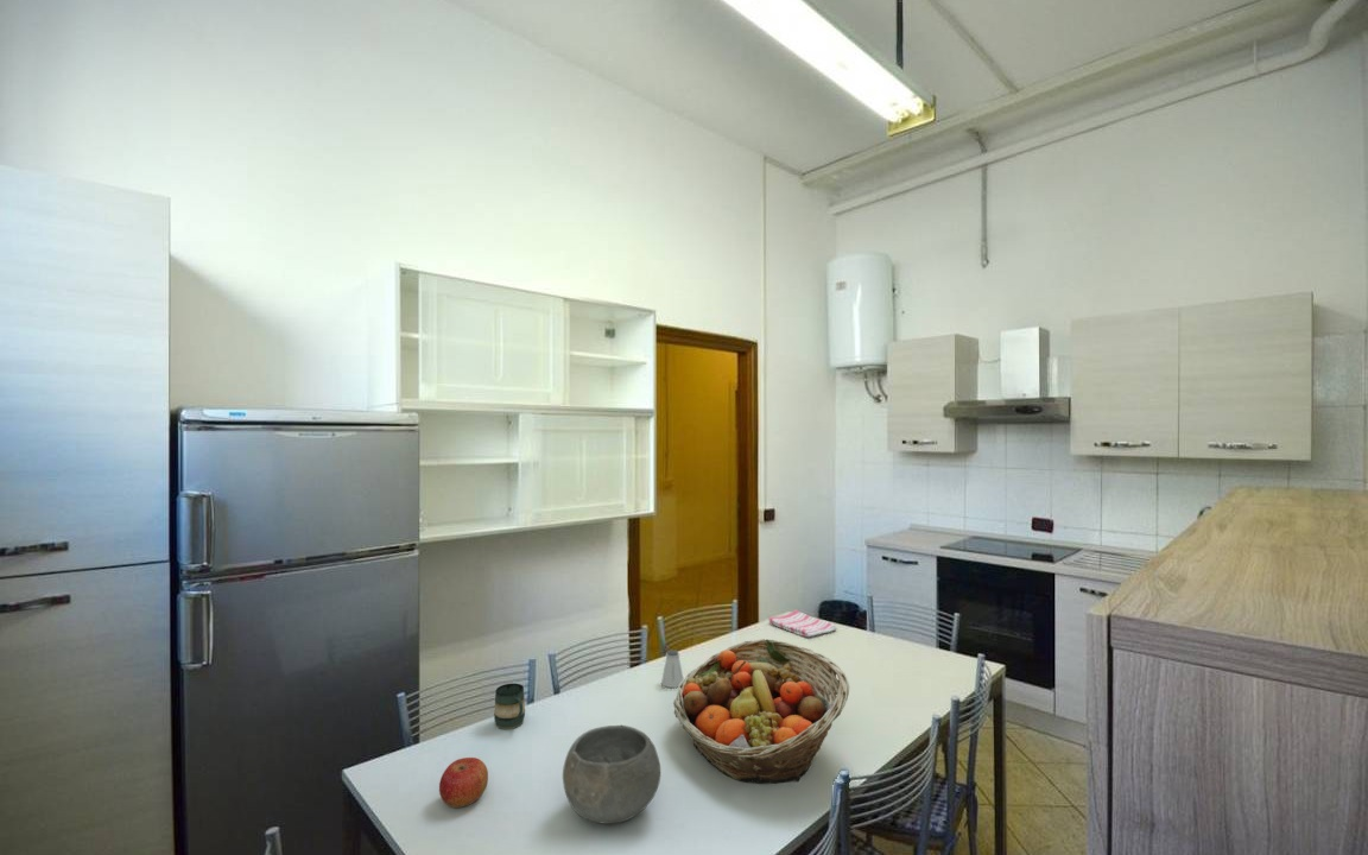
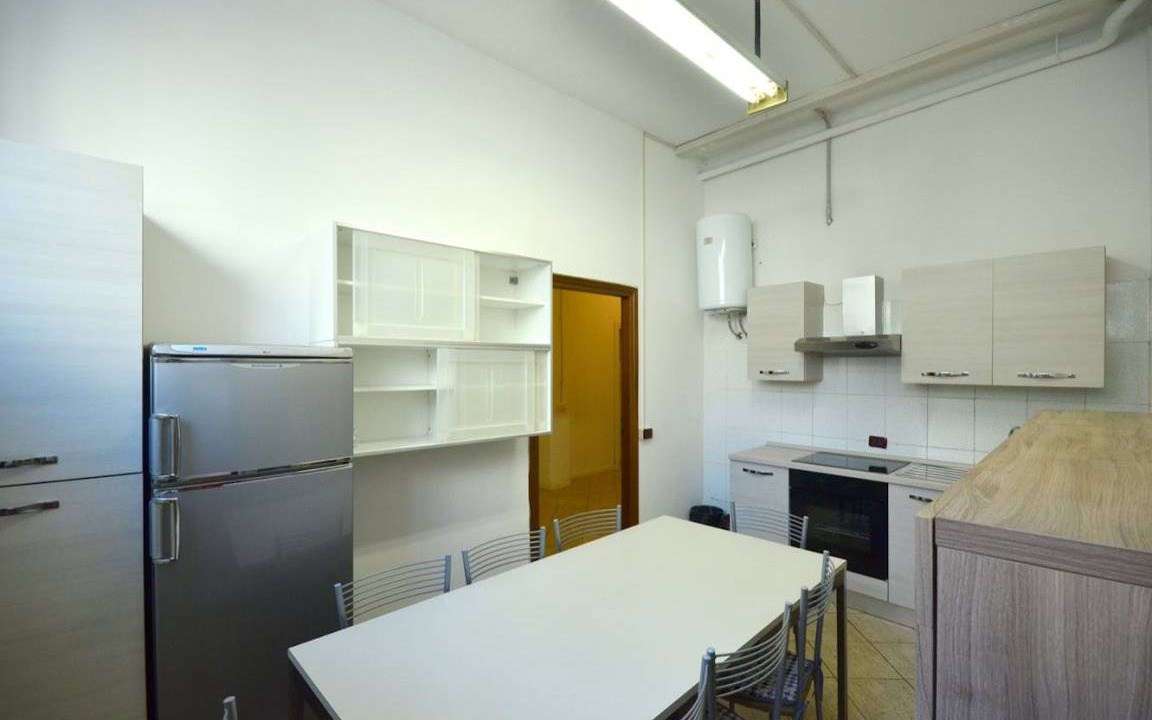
- dish towel (802, 622)
- apple (463, 780)
- fruit basket (758, 704)
- bowl (612, 775)
- saltshaker (672, 666)
- mug (512, 708)
